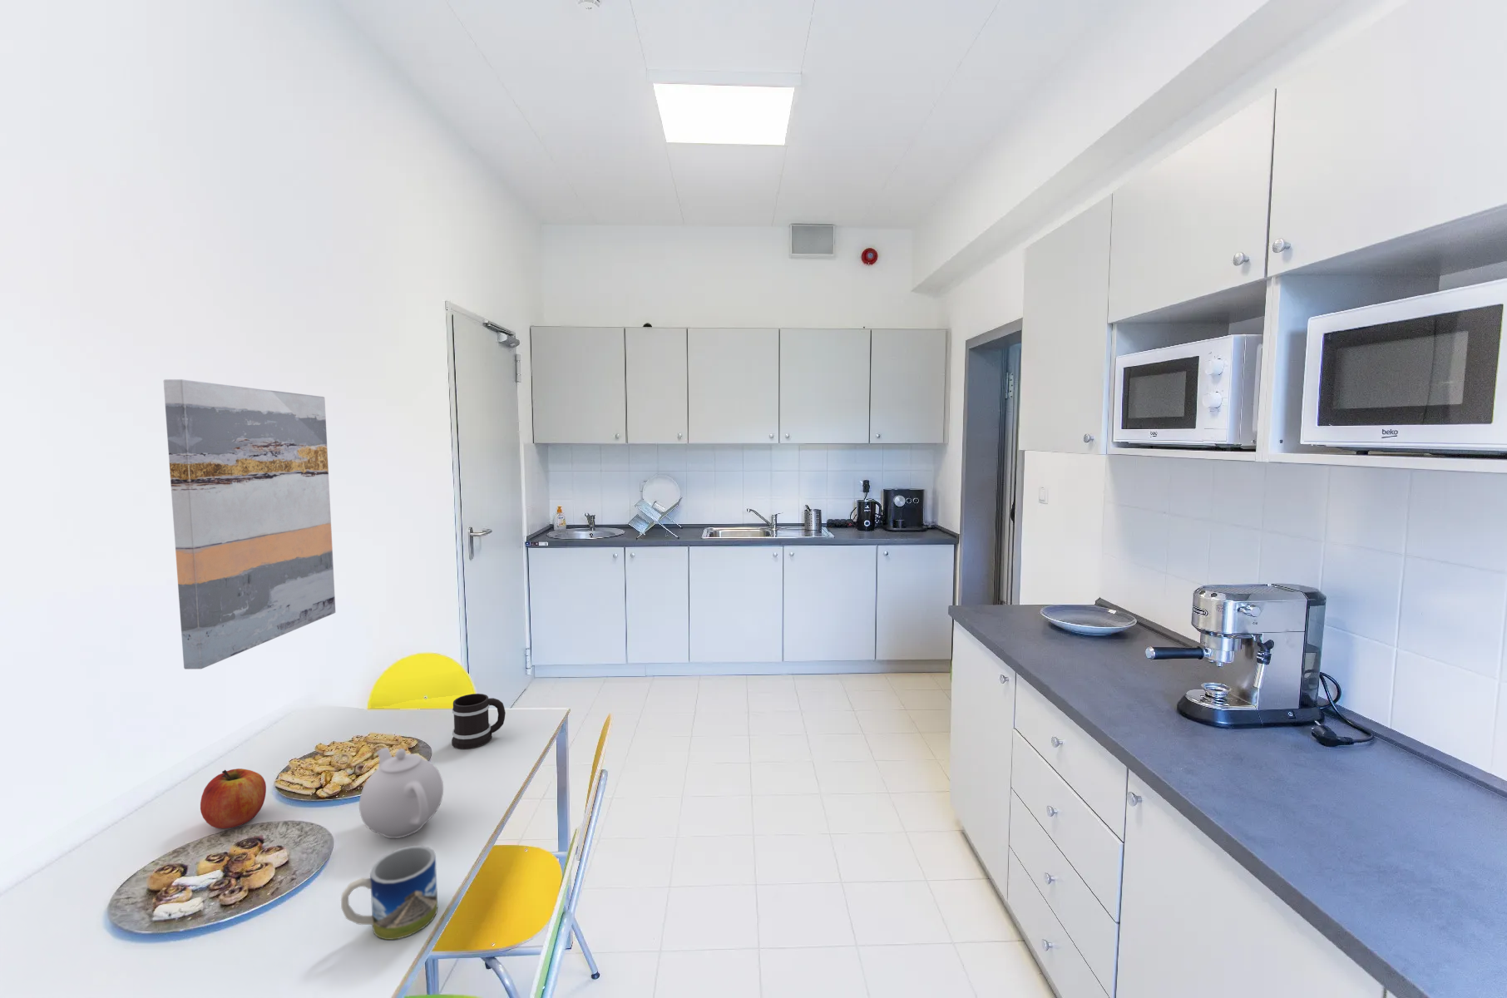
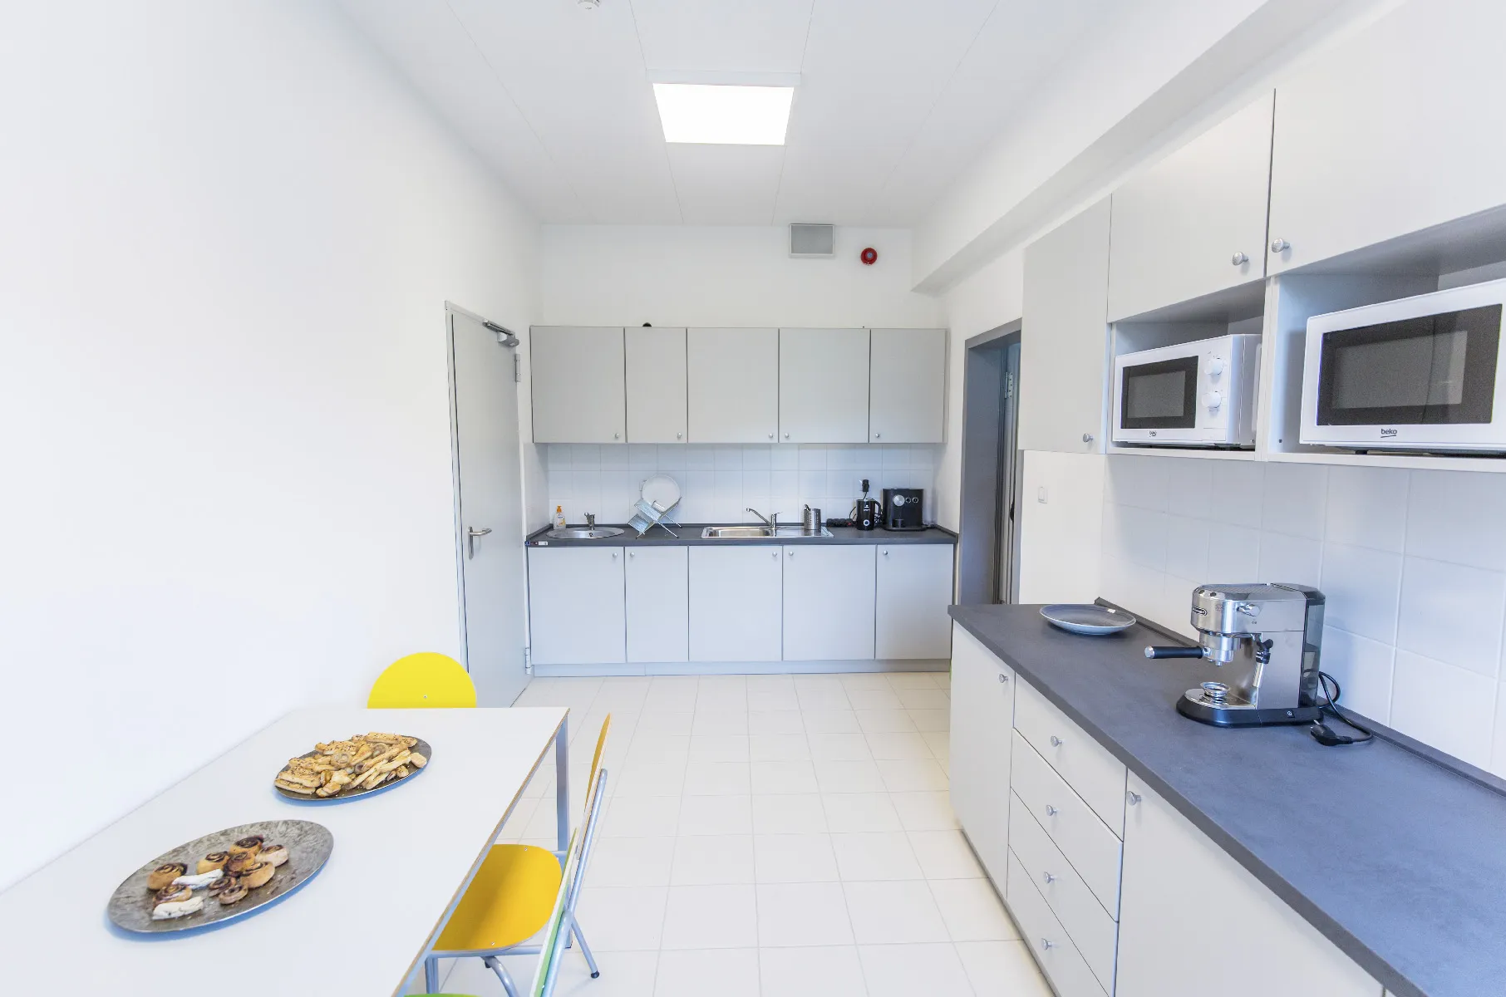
- apple (234, 795)
- mug (390, 894)
- wall art (263, 515)
- mug (478, 718)
- teapot (402, 787)
